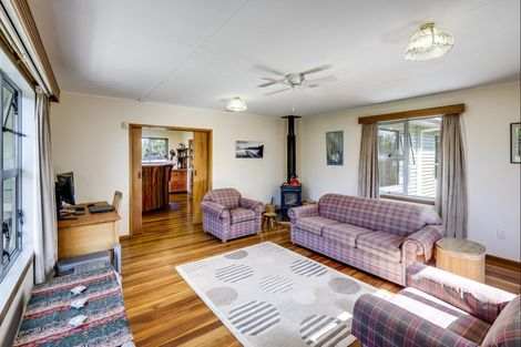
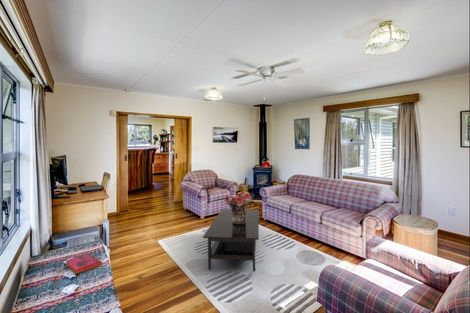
+ coffee table (236, 235)
+ bouquet (238, 207)
+ hardback book (83, 262)
